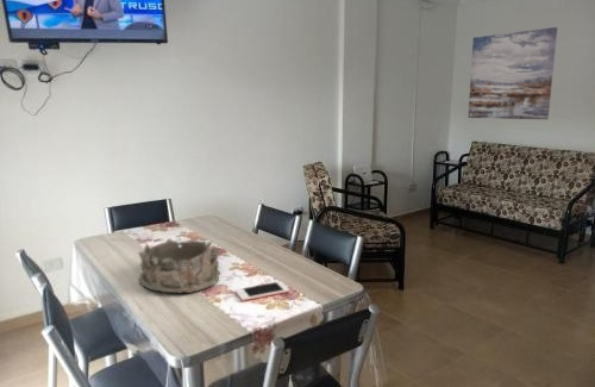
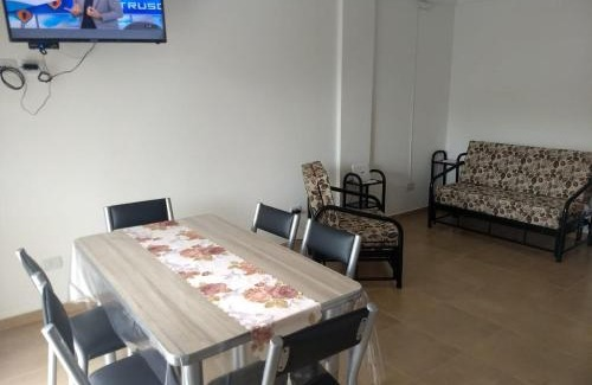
- cell phone (262, 291)
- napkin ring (178, 261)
- wall art (508, 76)
